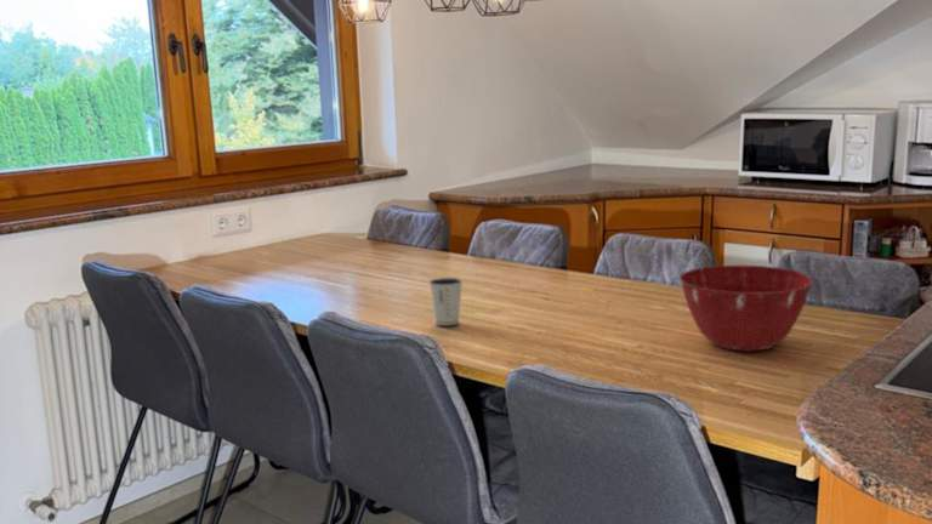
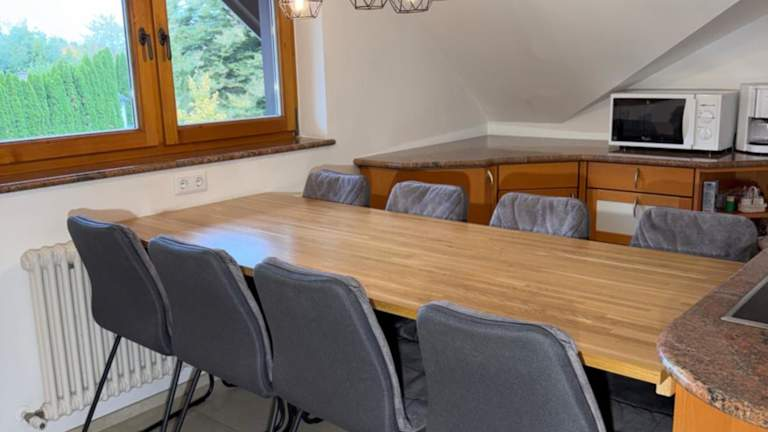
- mixing bowl (743, 309)
- dixie cup (445, 302)
